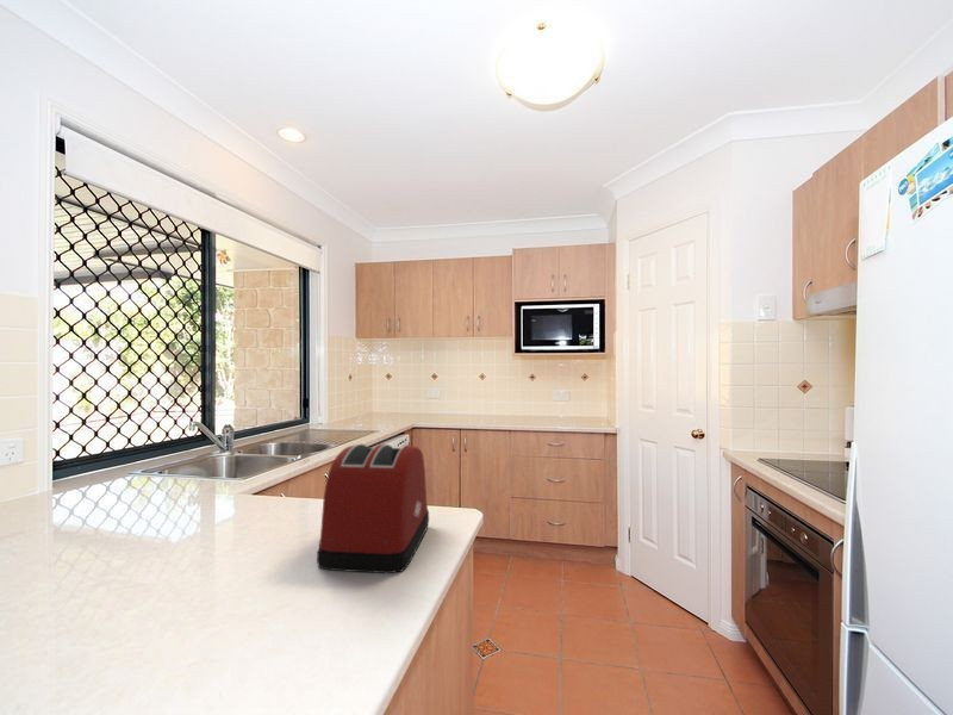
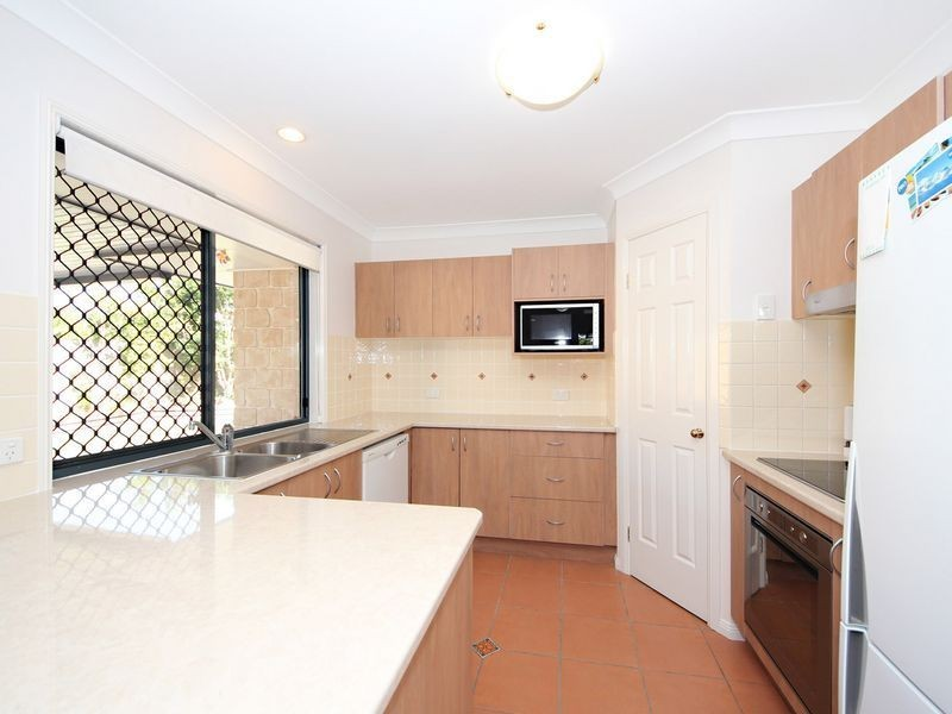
- toaster (379, 495)
